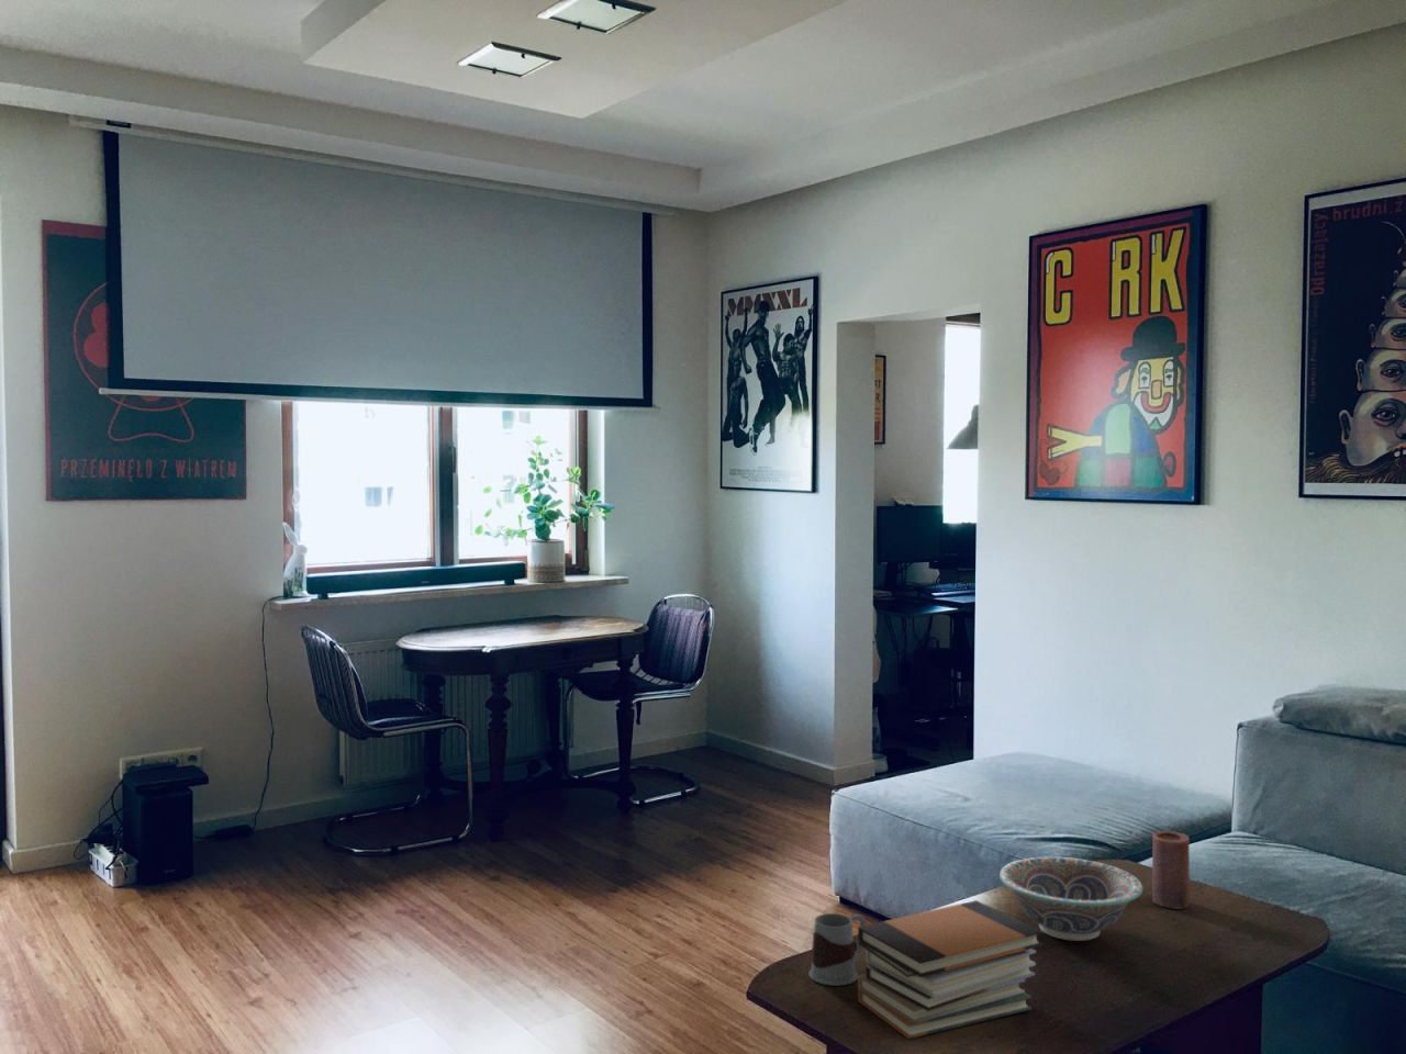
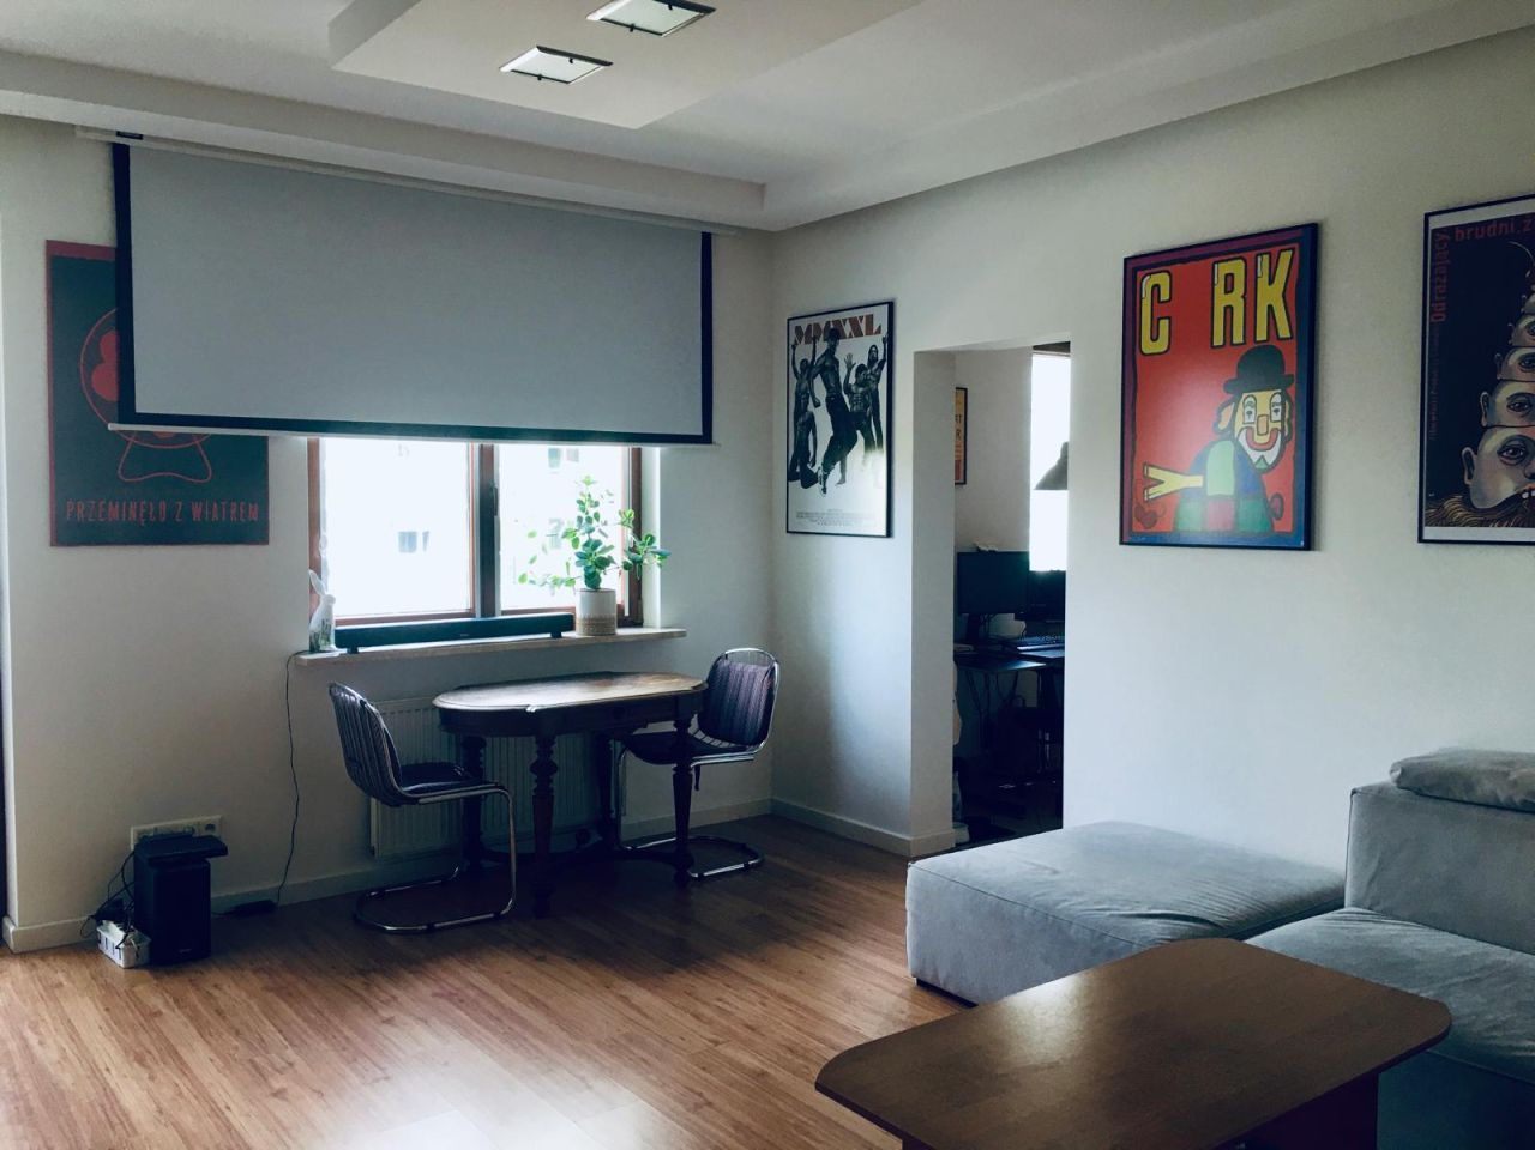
- book stack (948, 967)
- mug (839, 946)
- candle (1170, 868)
- decorative bowl (1068, 903)
